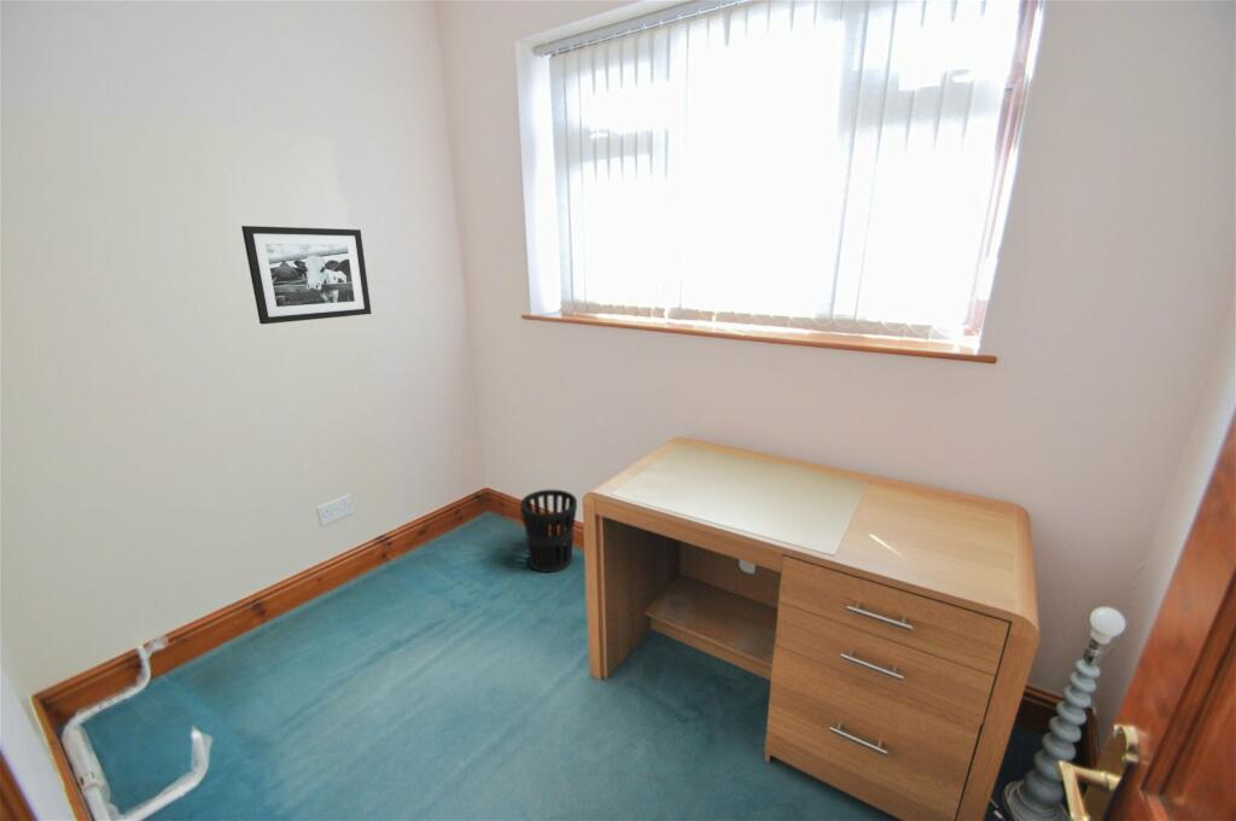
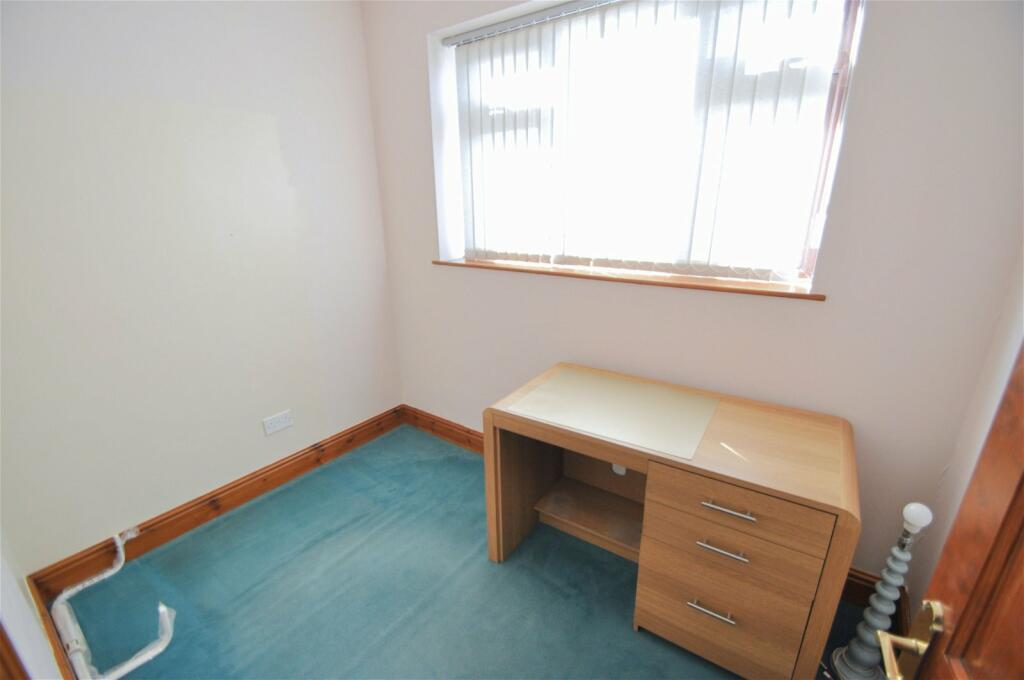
- wastebasket (550, 531)
- picture frame (313, 274)
